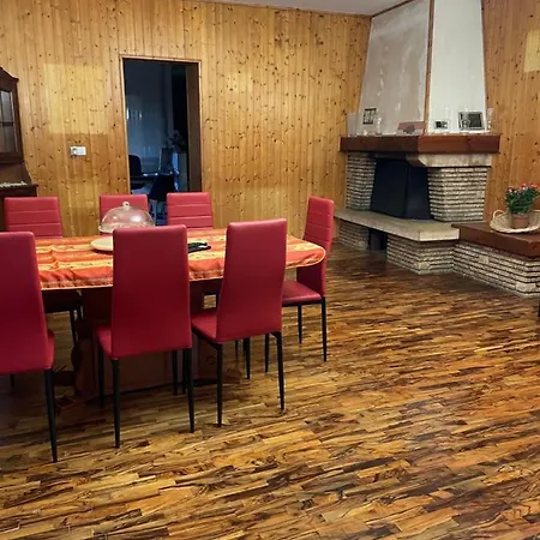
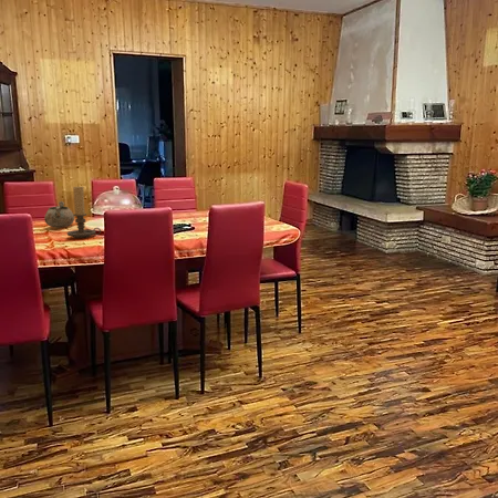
+ decorative bowl (59, 215)
+ candle holder (82, 210)
